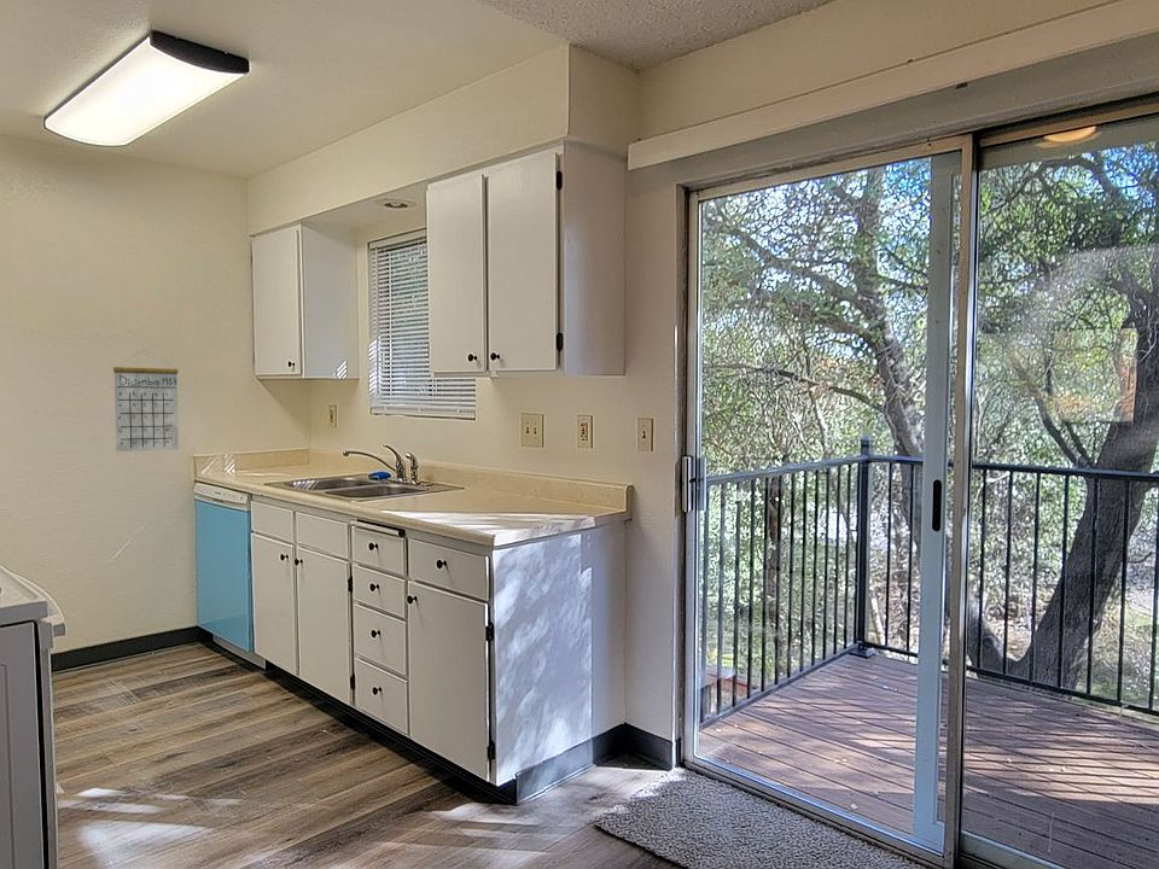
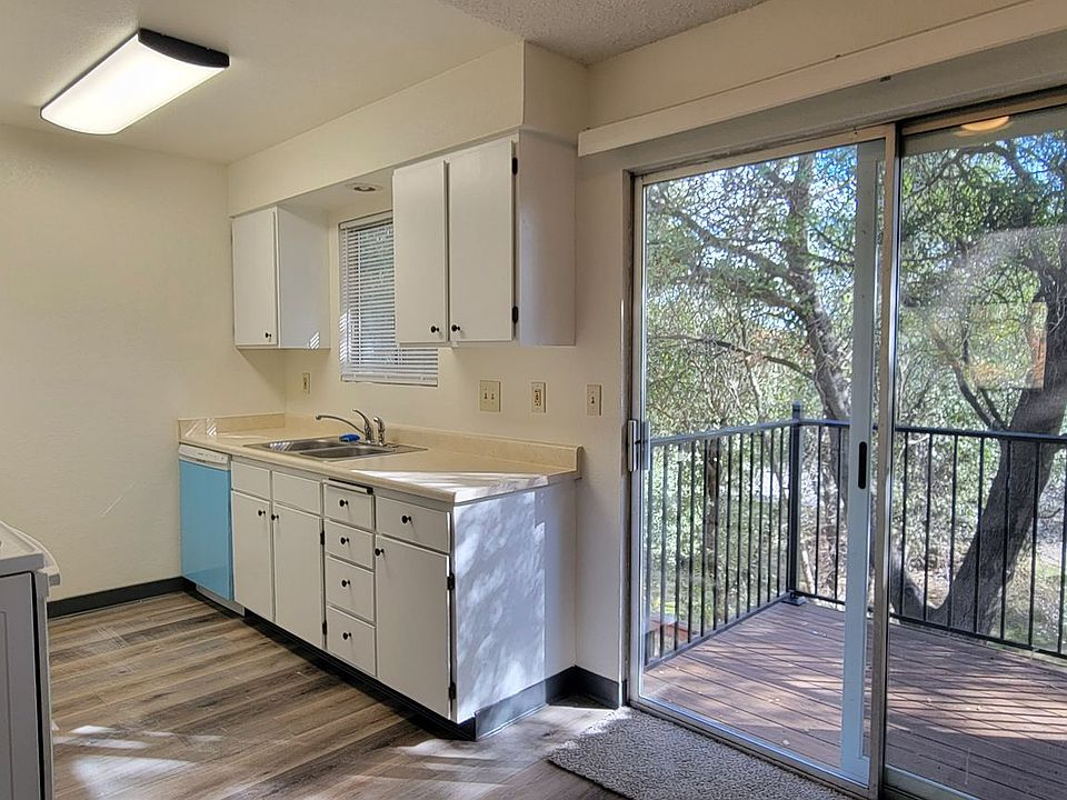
- calendar (146, 399)
